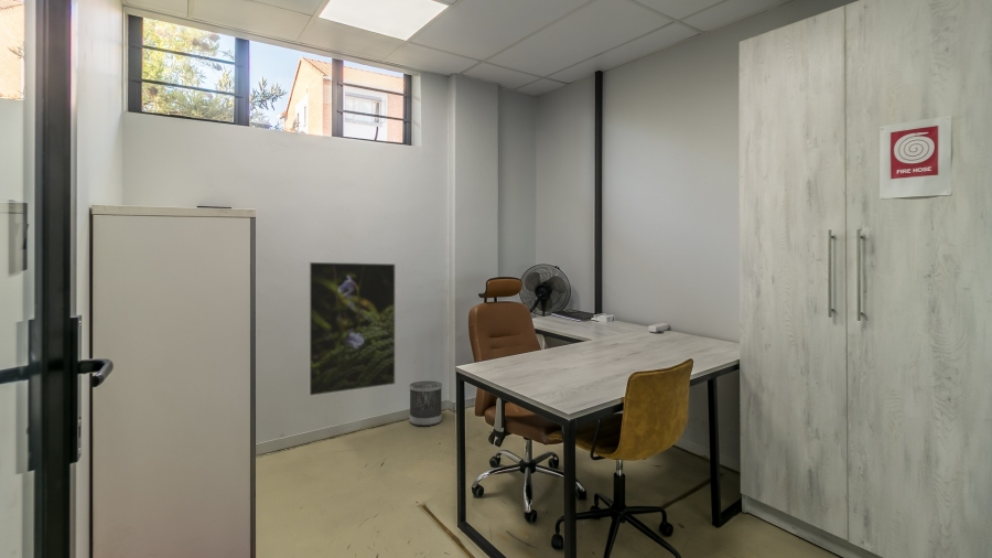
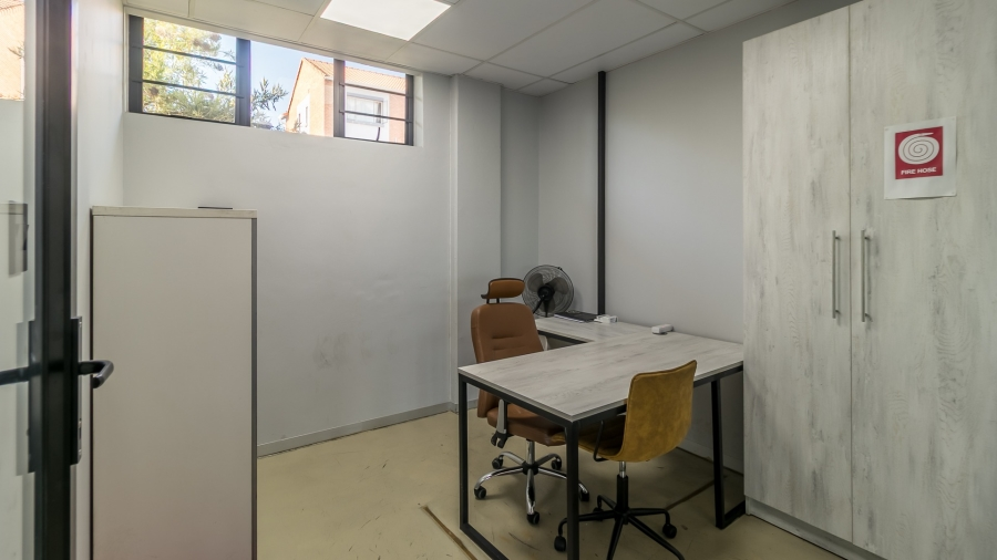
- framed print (354, 325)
- wastebasket (425, 403)
